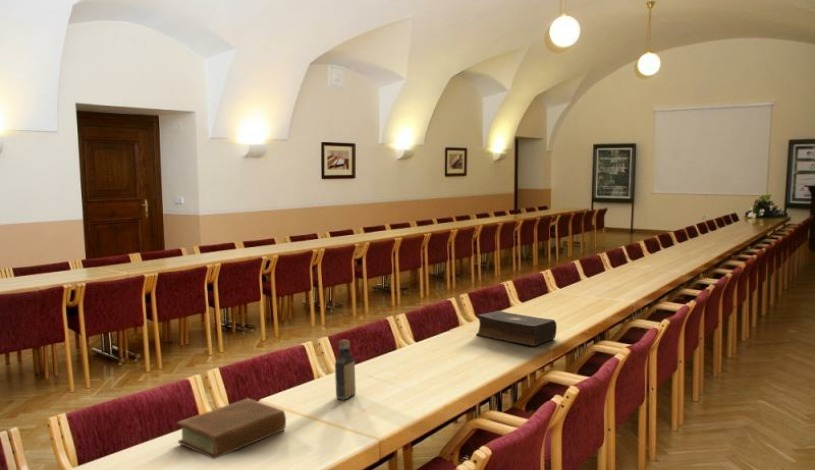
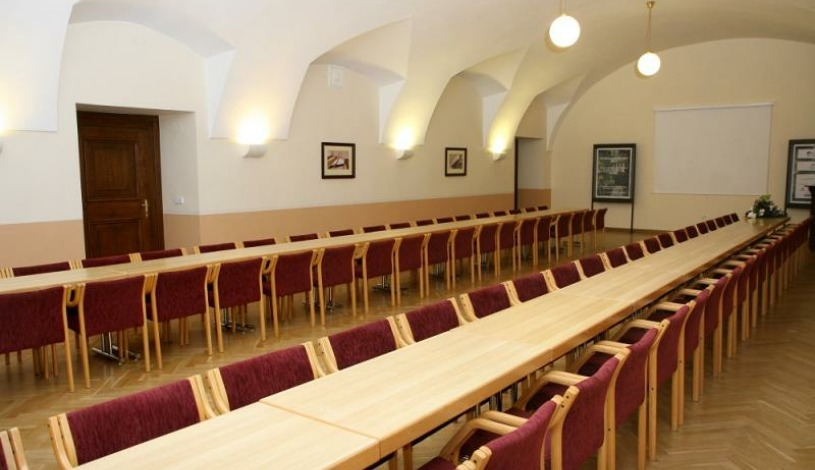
- bottle (345, 368)
- book (233, 426)
- book (515, 326)
